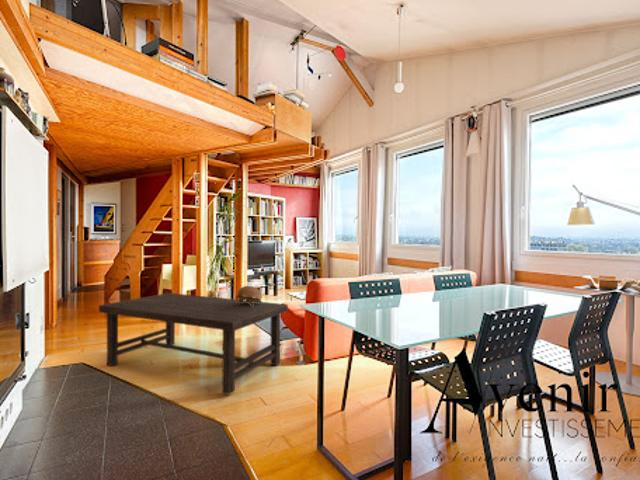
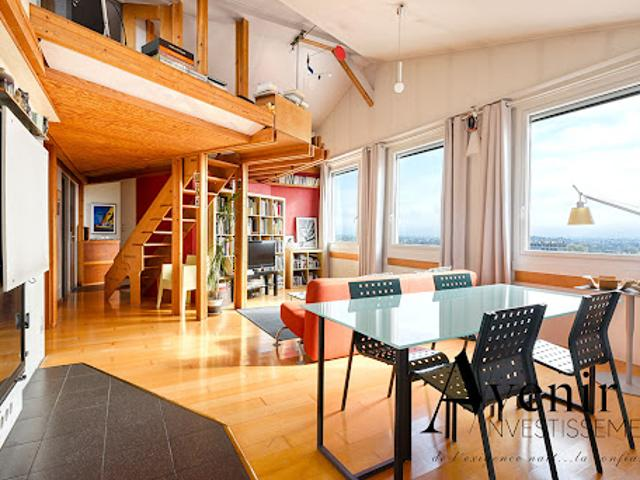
- coffee table (198, 326)
- decorative bowl (248, 294)
